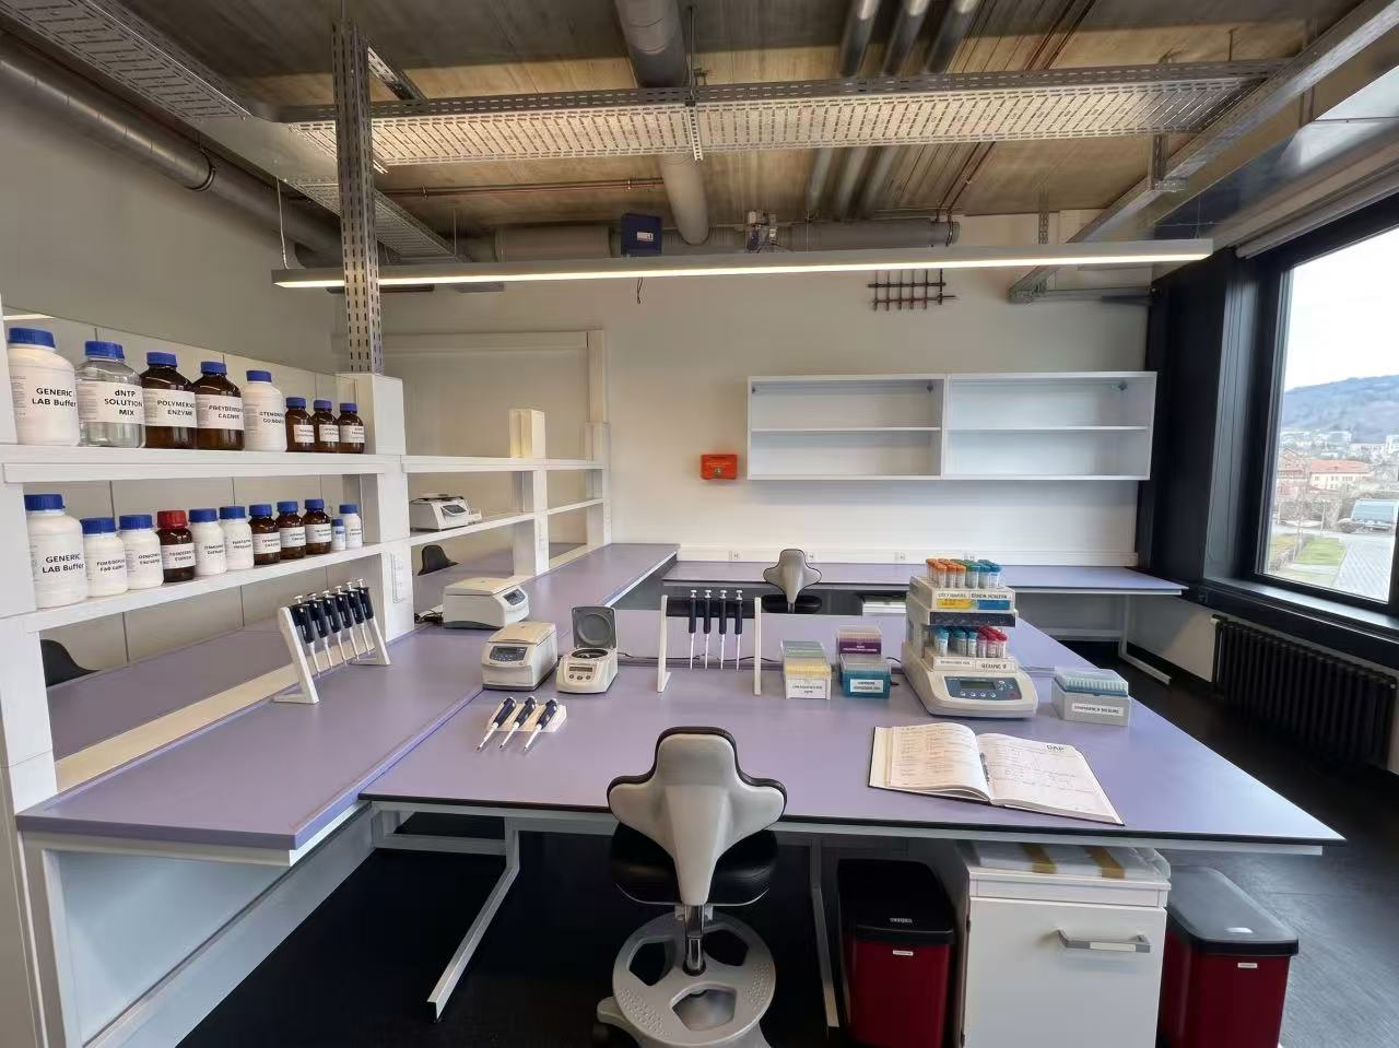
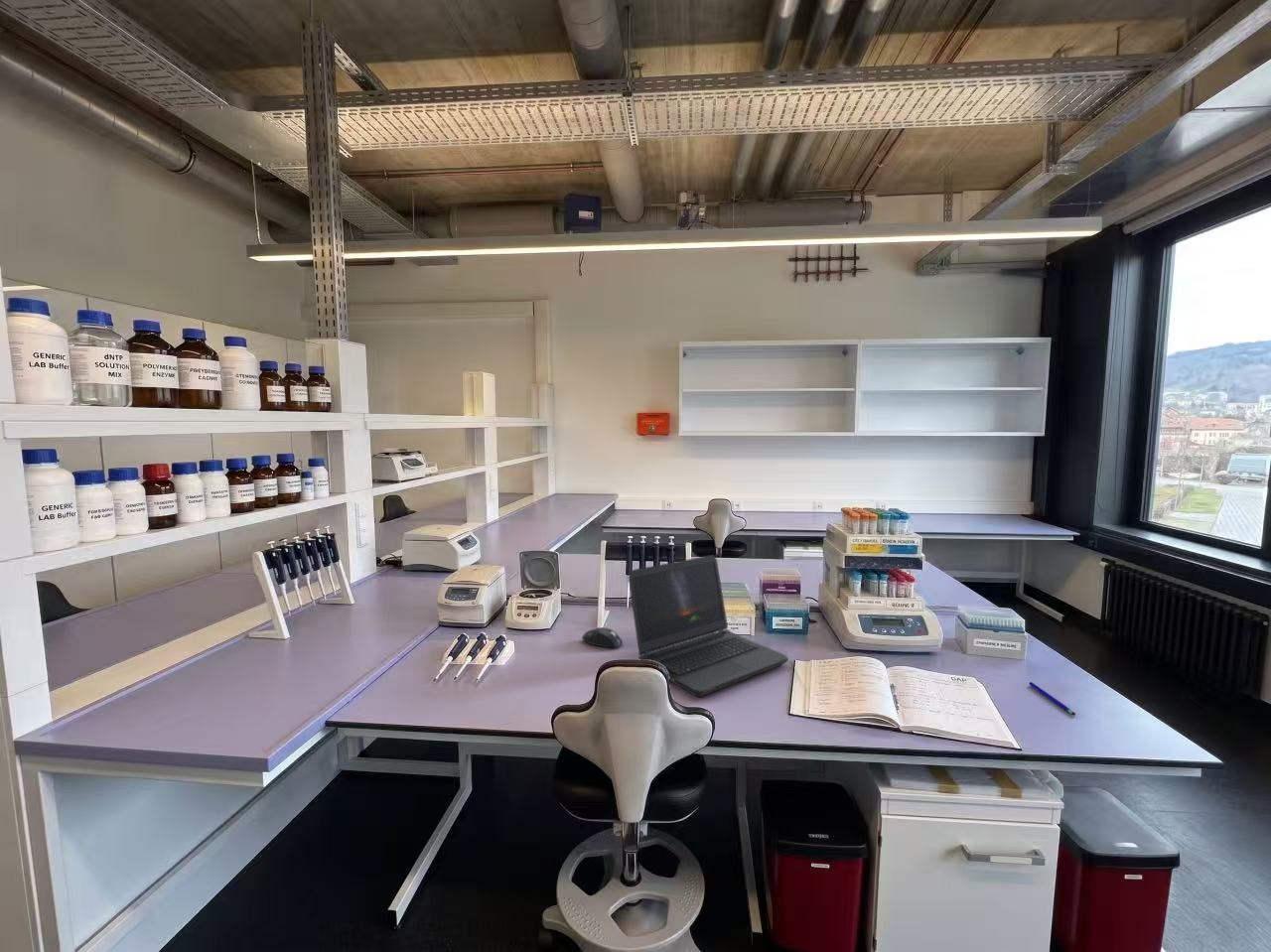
+ laptop computer (708, 617)
+ pen (1051, 698)
+ mouse (601, 635)
